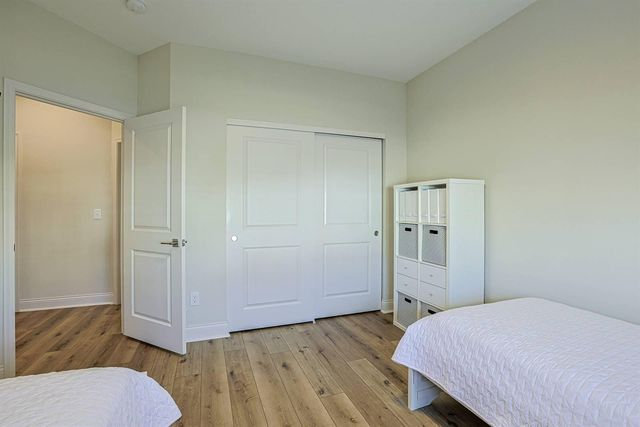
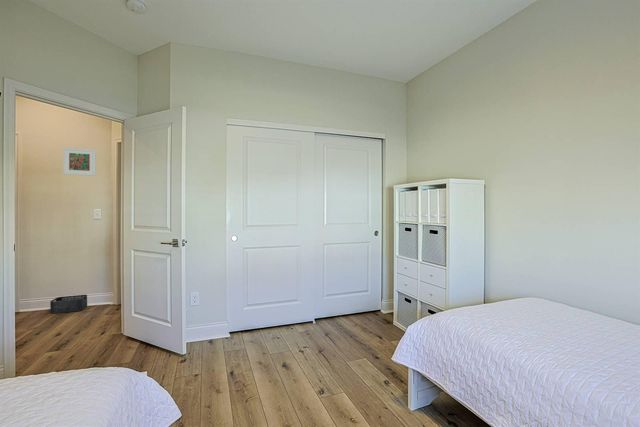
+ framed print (79, 162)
+ storage bin (69, 303)
